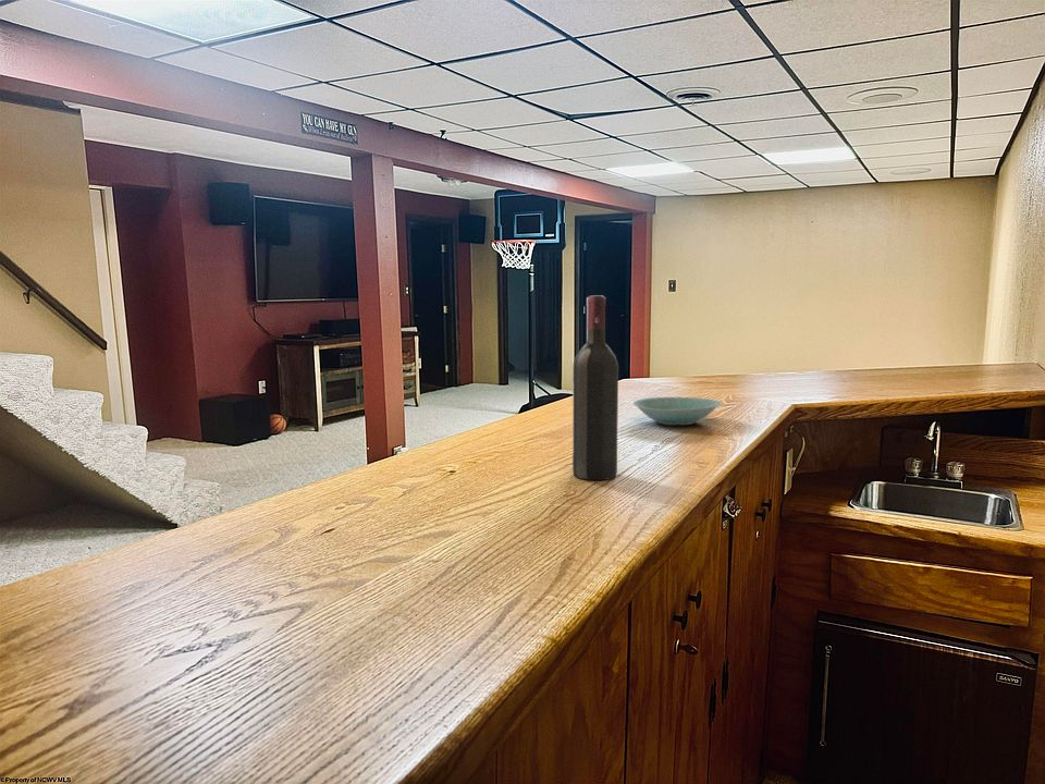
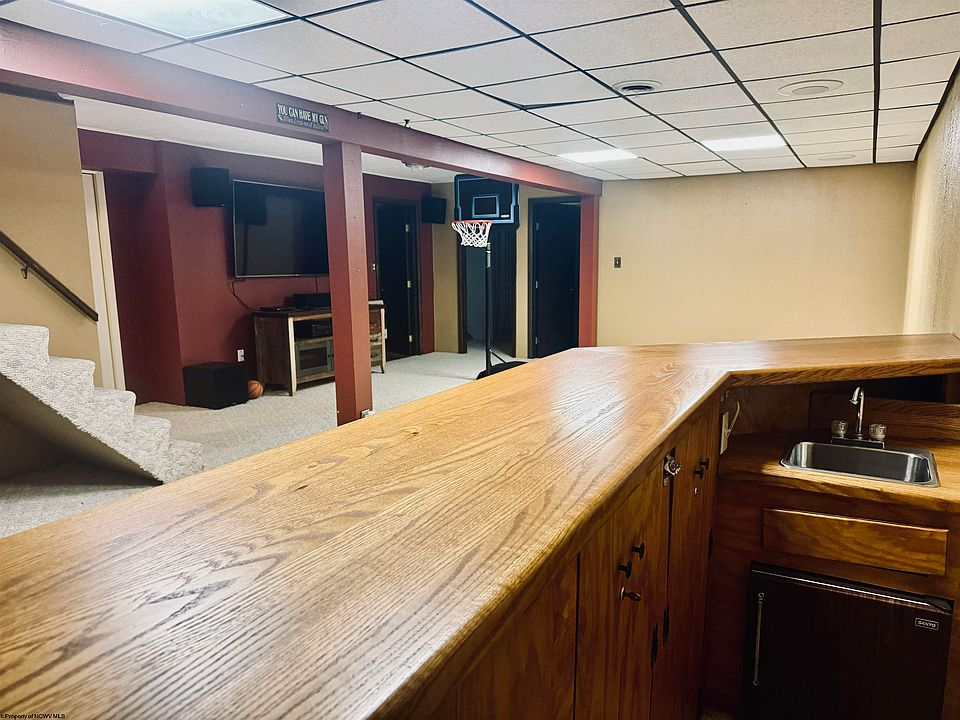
- bowl (676, 412)
- wine bottle (595, 387)
